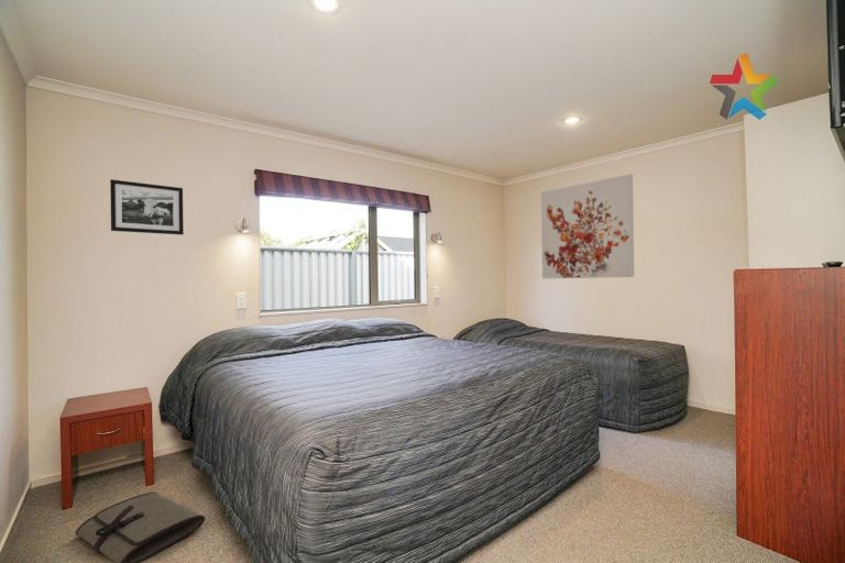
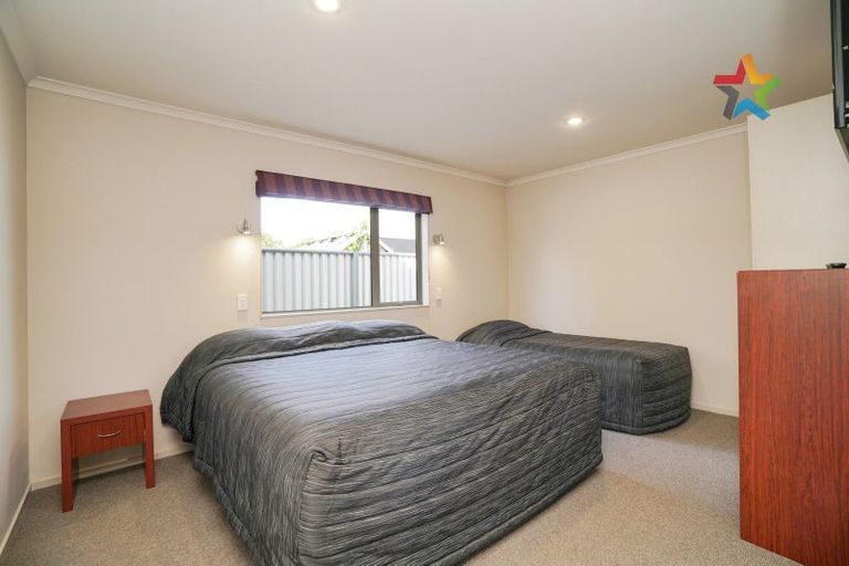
- wall art (583, 231)
- picture frame (147, 208)
- tool roll (141, 517)
